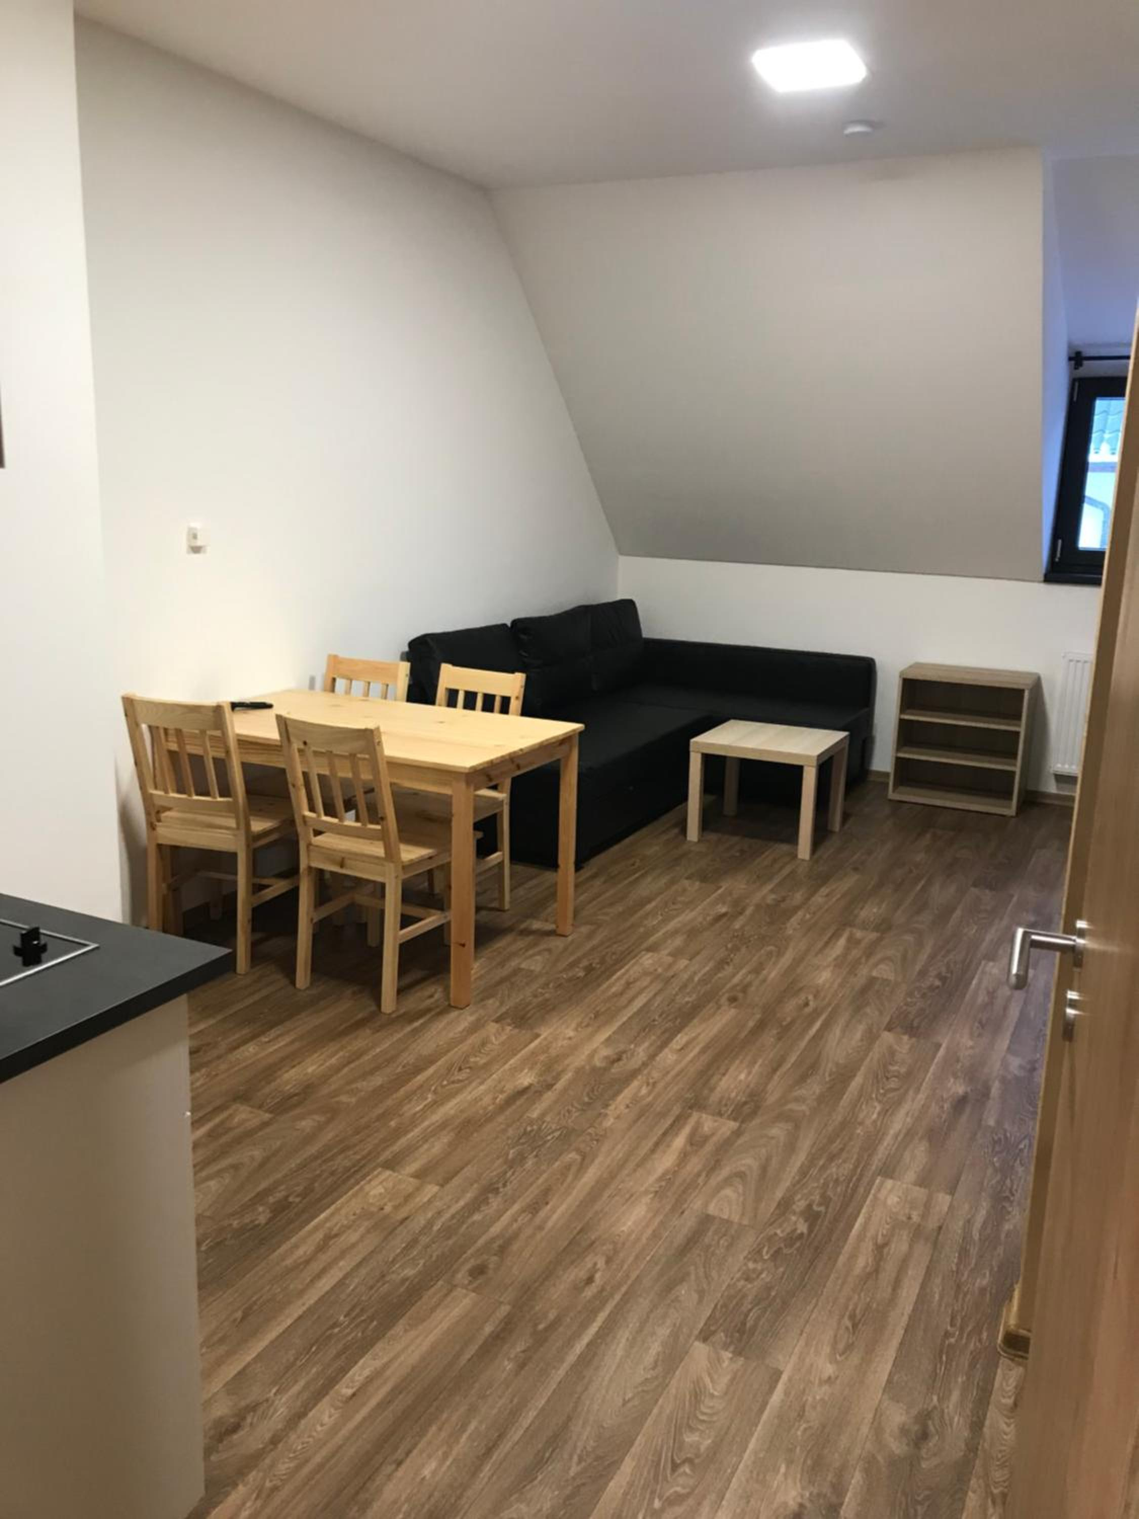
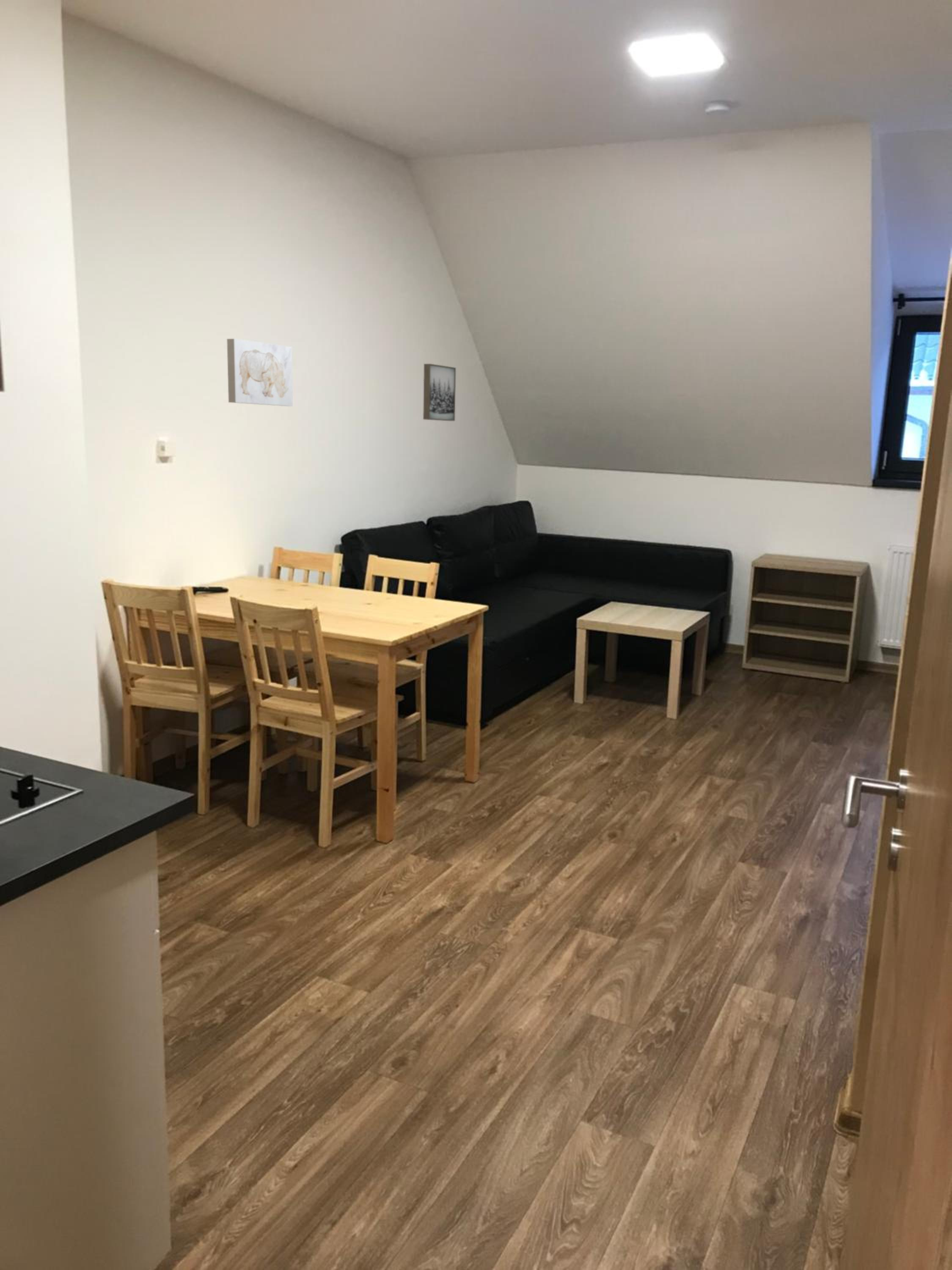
+ wall art (440, 393)
+ wall art (261, 374)
